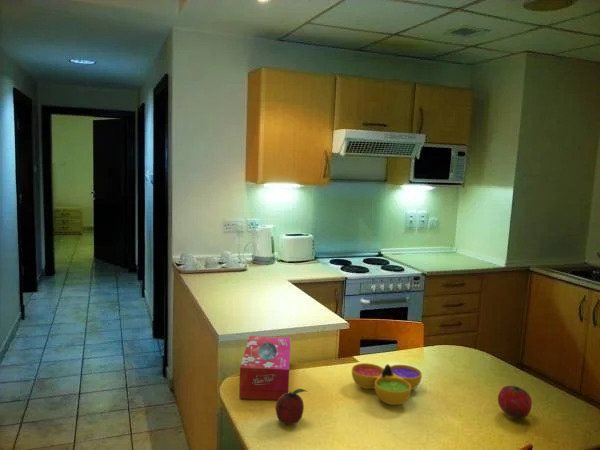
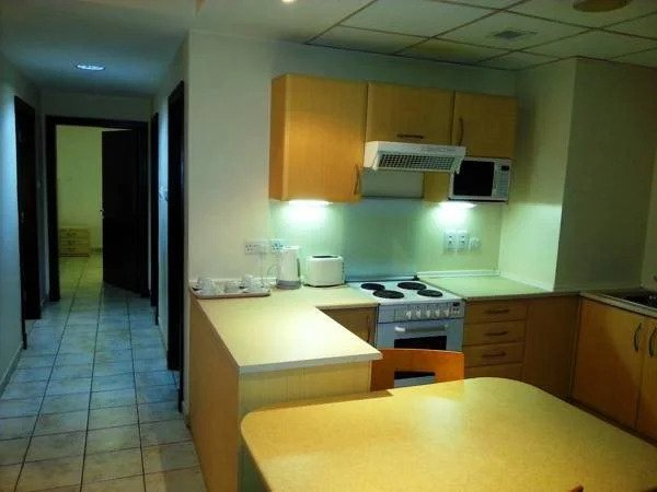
- tissue box (267, 365)
- fruit (291, 405)
- decorative bowl (383, 376)
- fruit (515, 400)
